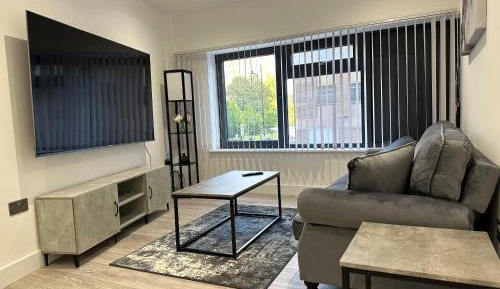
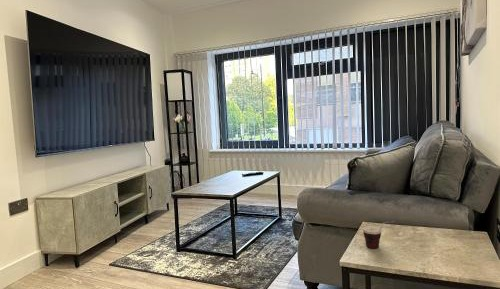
+ cup (379, 233)
